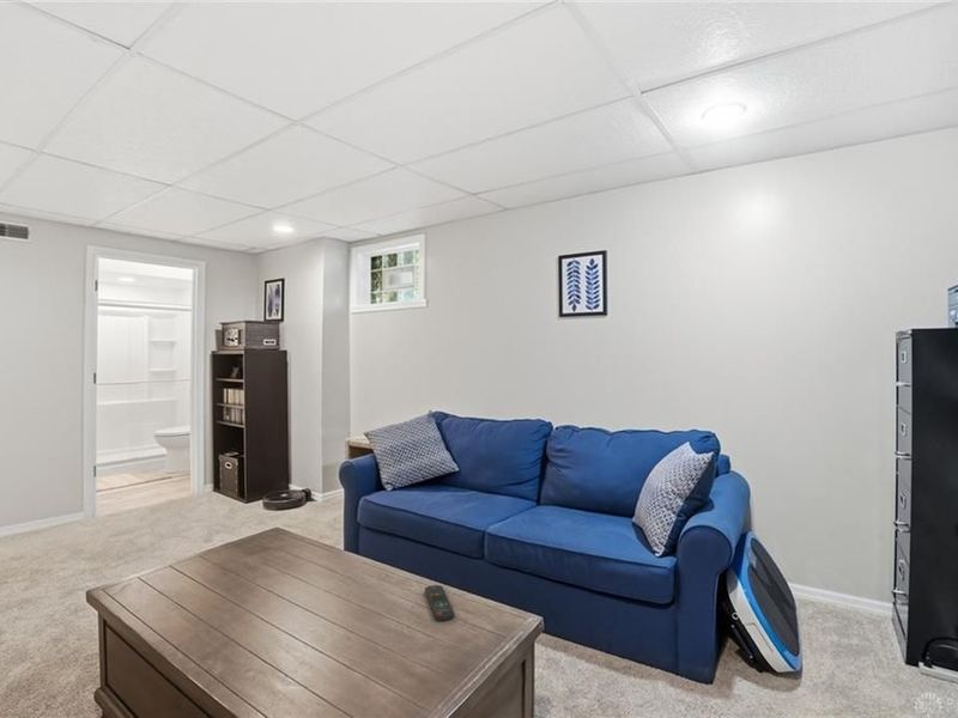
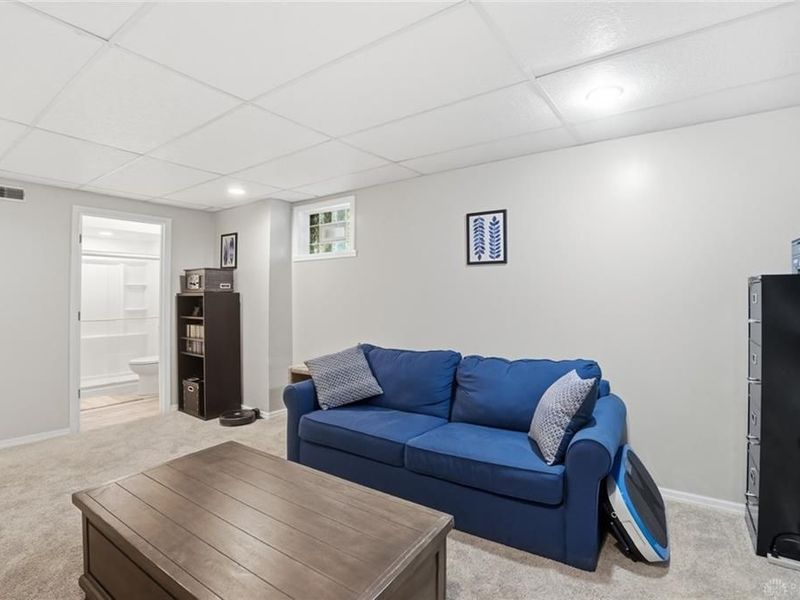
- remote control (438, 601)
